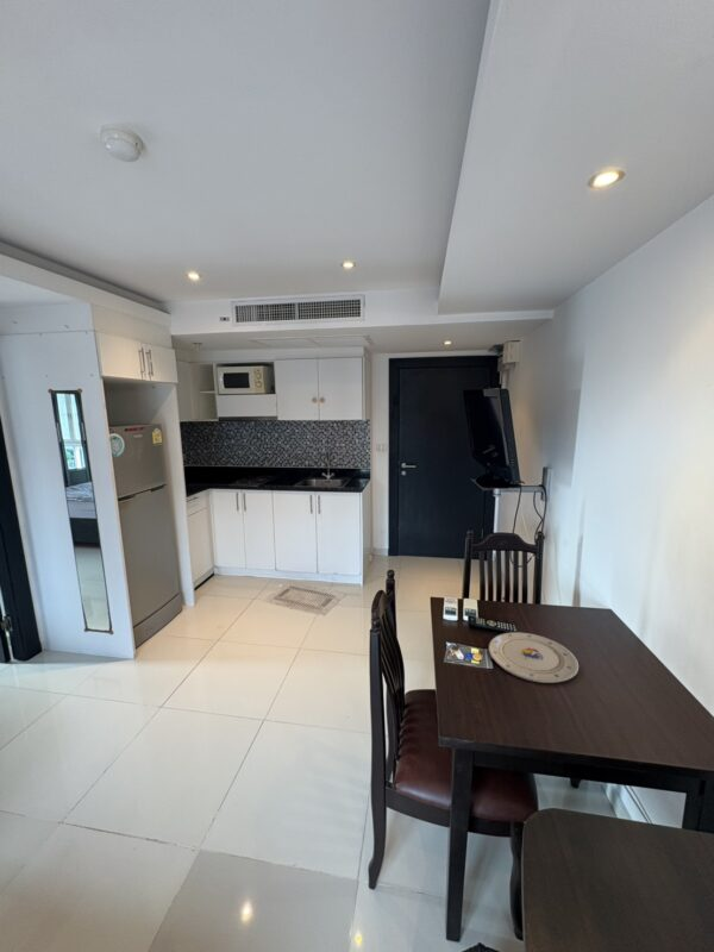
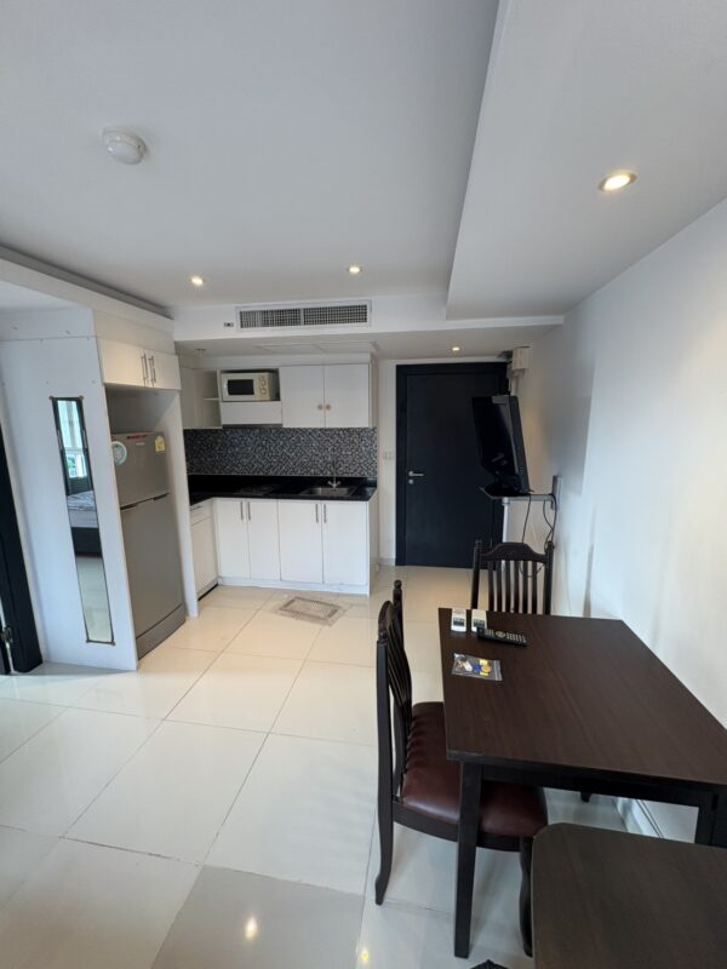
- plate (531, 656)
